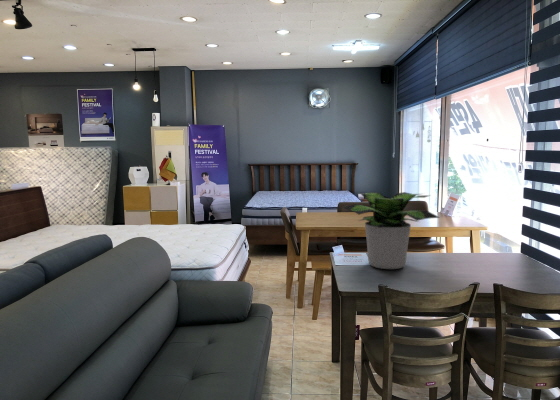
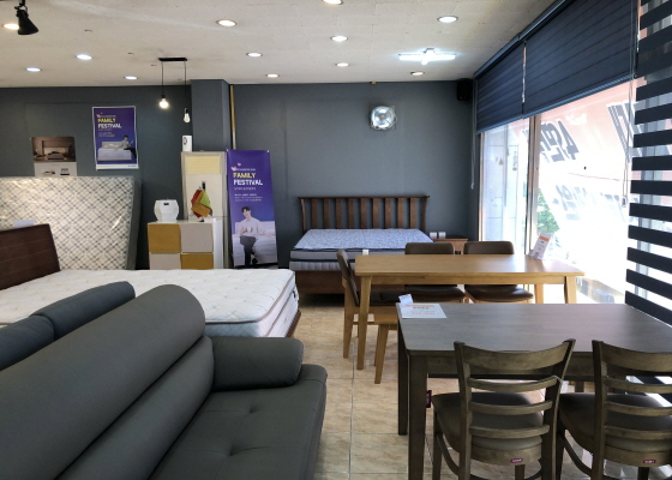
- potted plant (388, 231)
